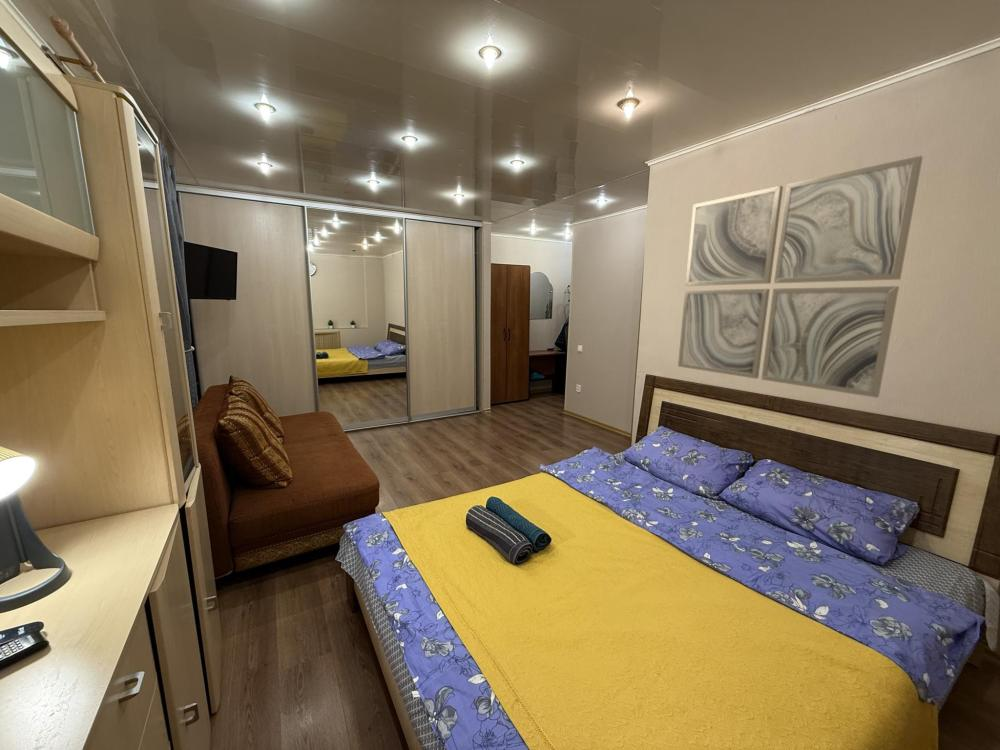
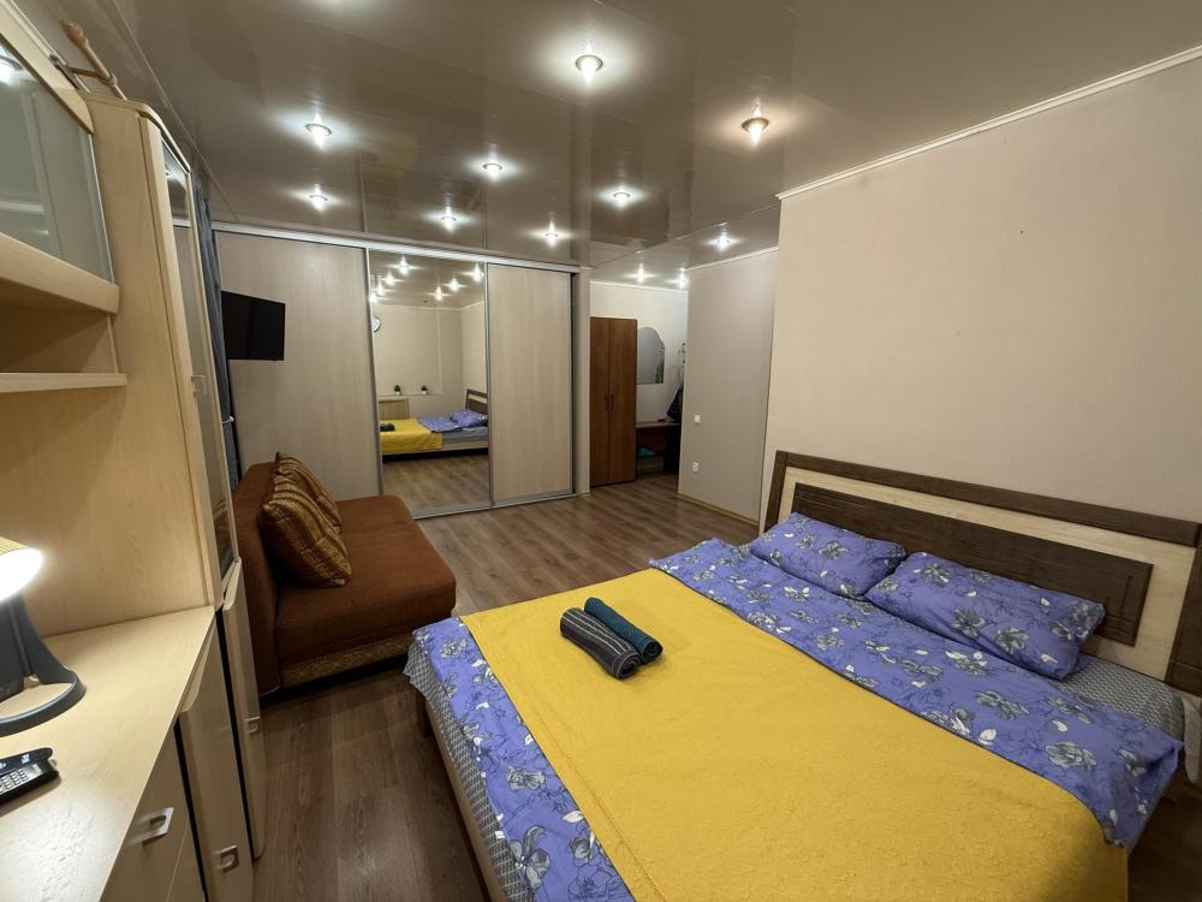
- wall art (769, 283)
